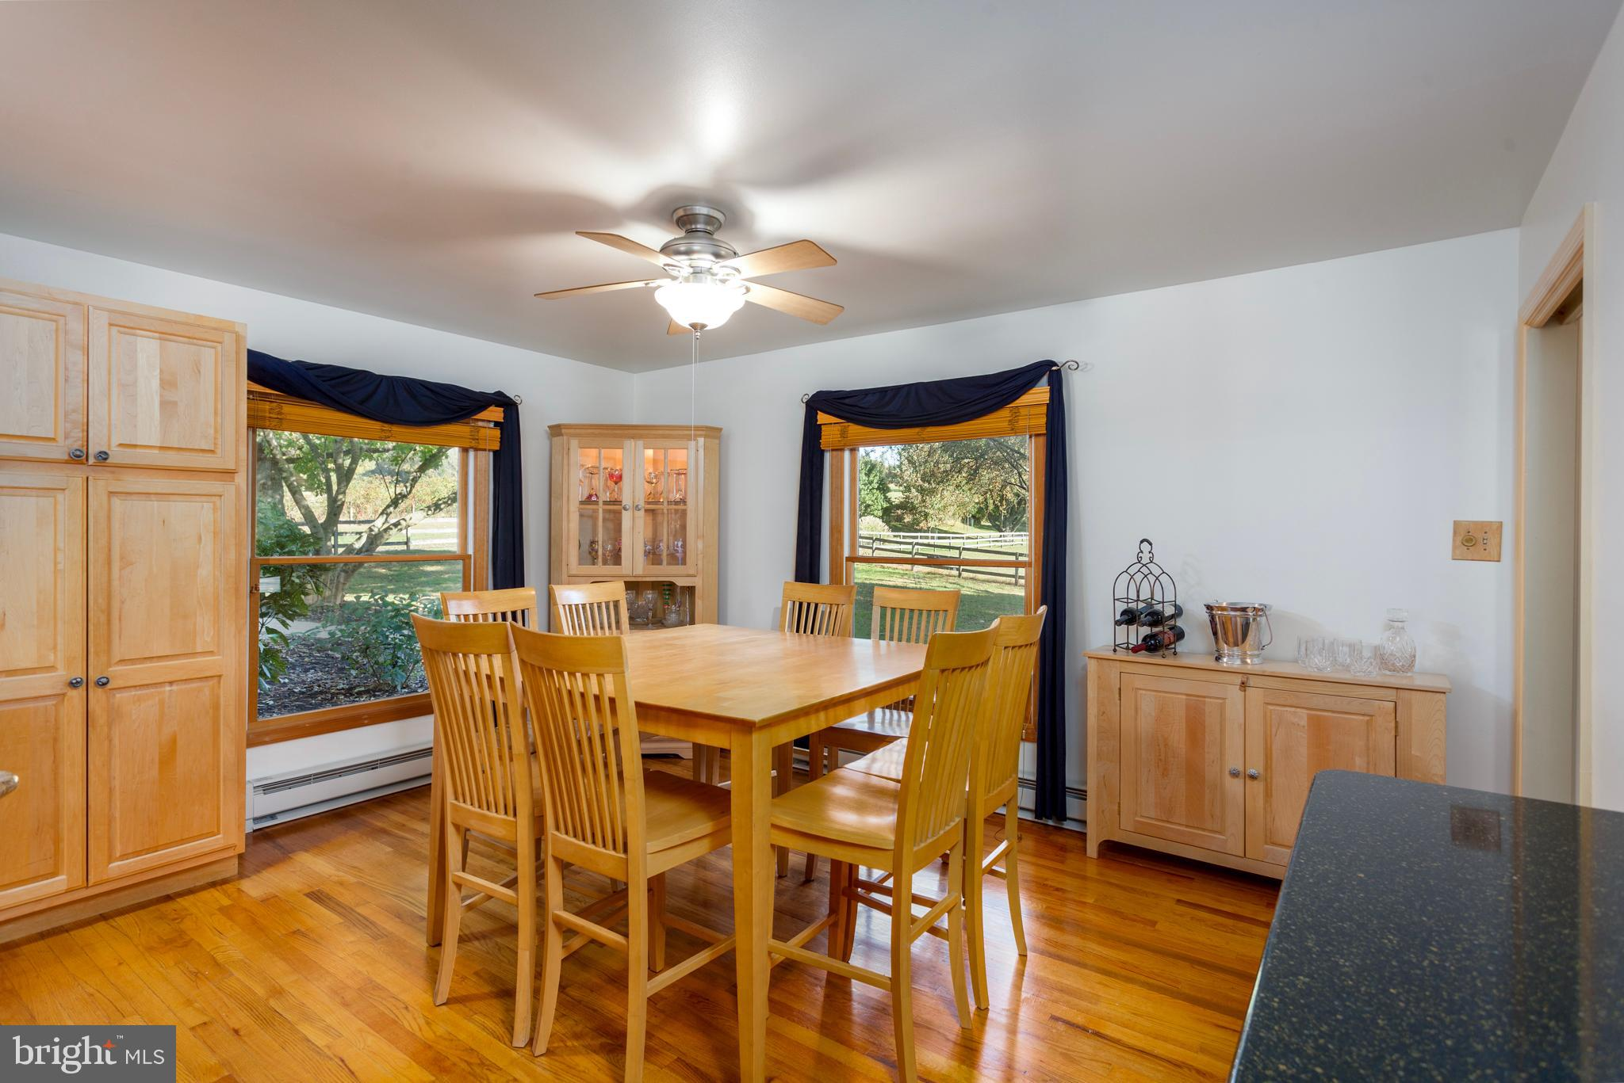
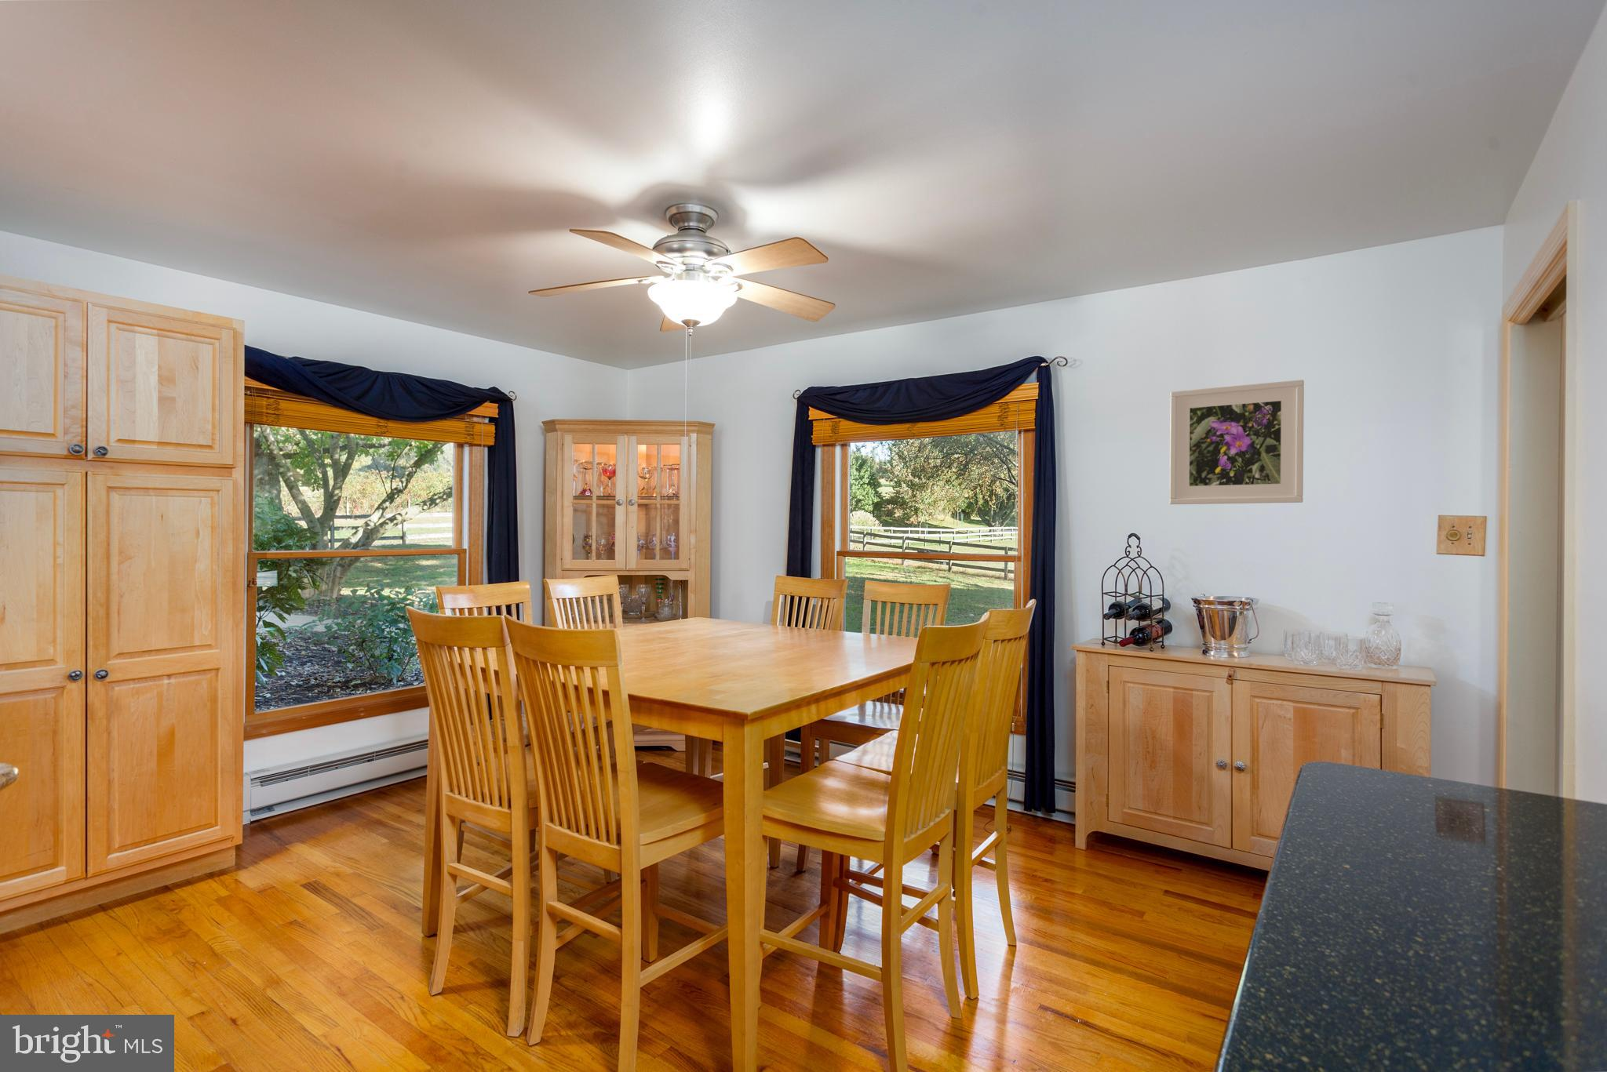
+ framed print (1234, 445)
